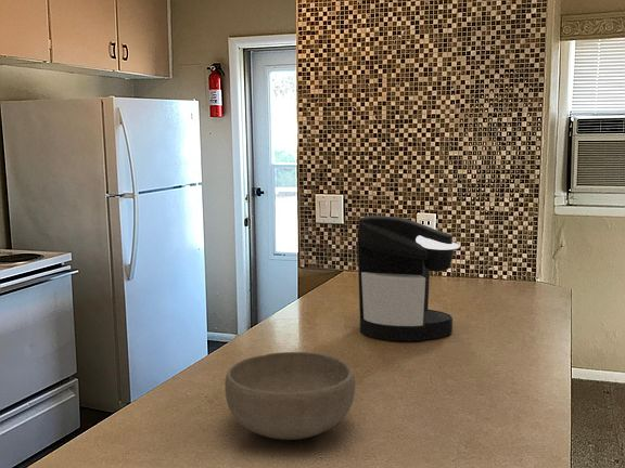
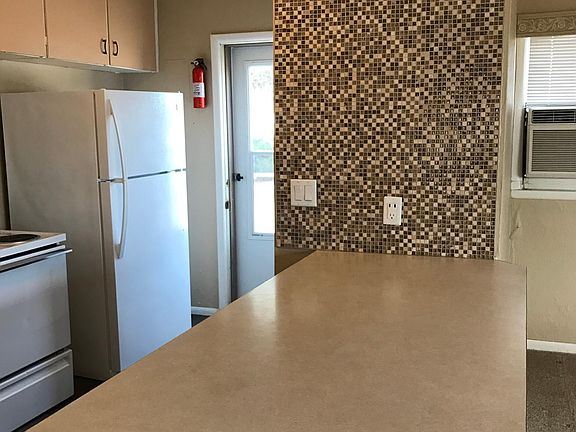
- coffee maker (407, 273)
- bowl (291, 399)
